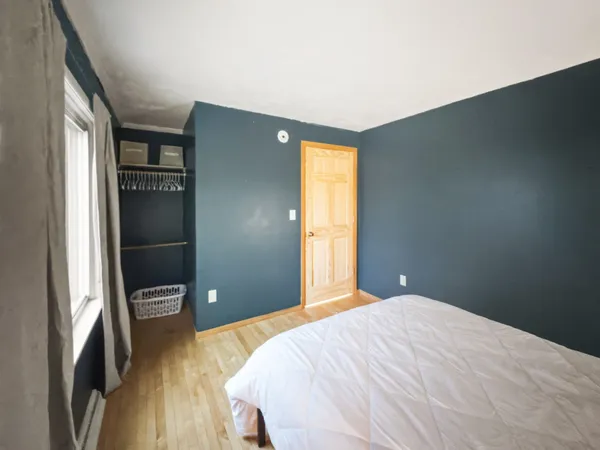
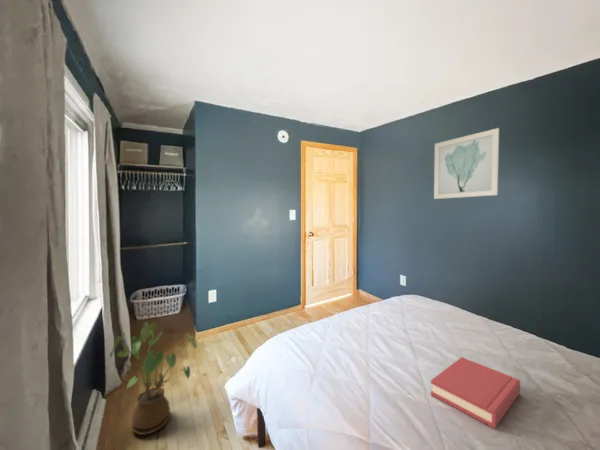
+ wall art (463, 167)
+ house plant (156, 374)
+ hardback book (475, 387)
